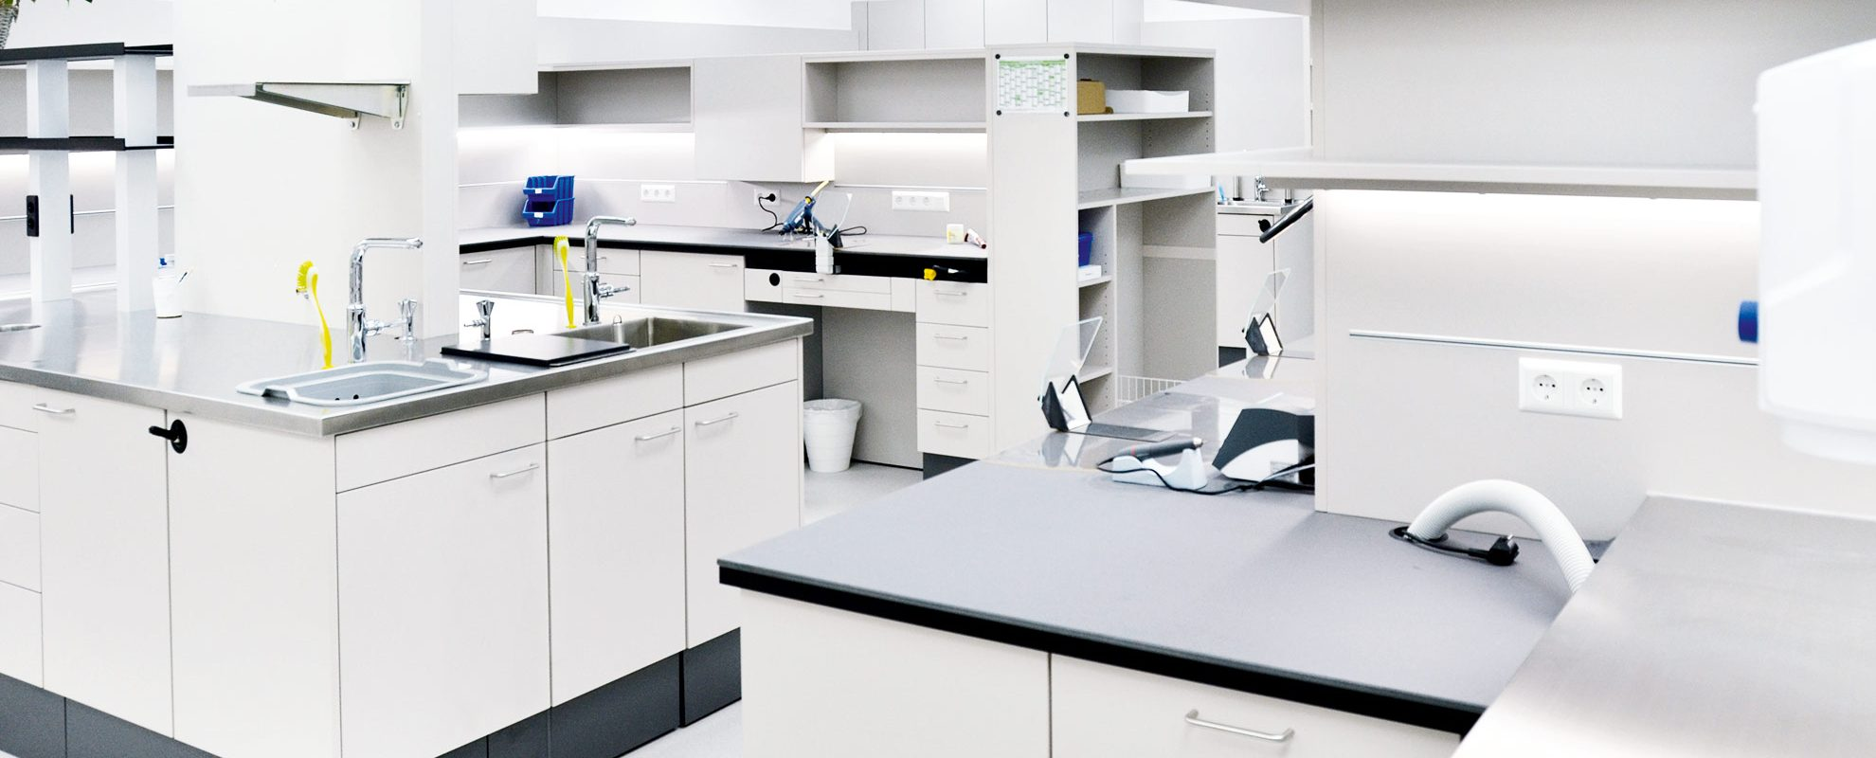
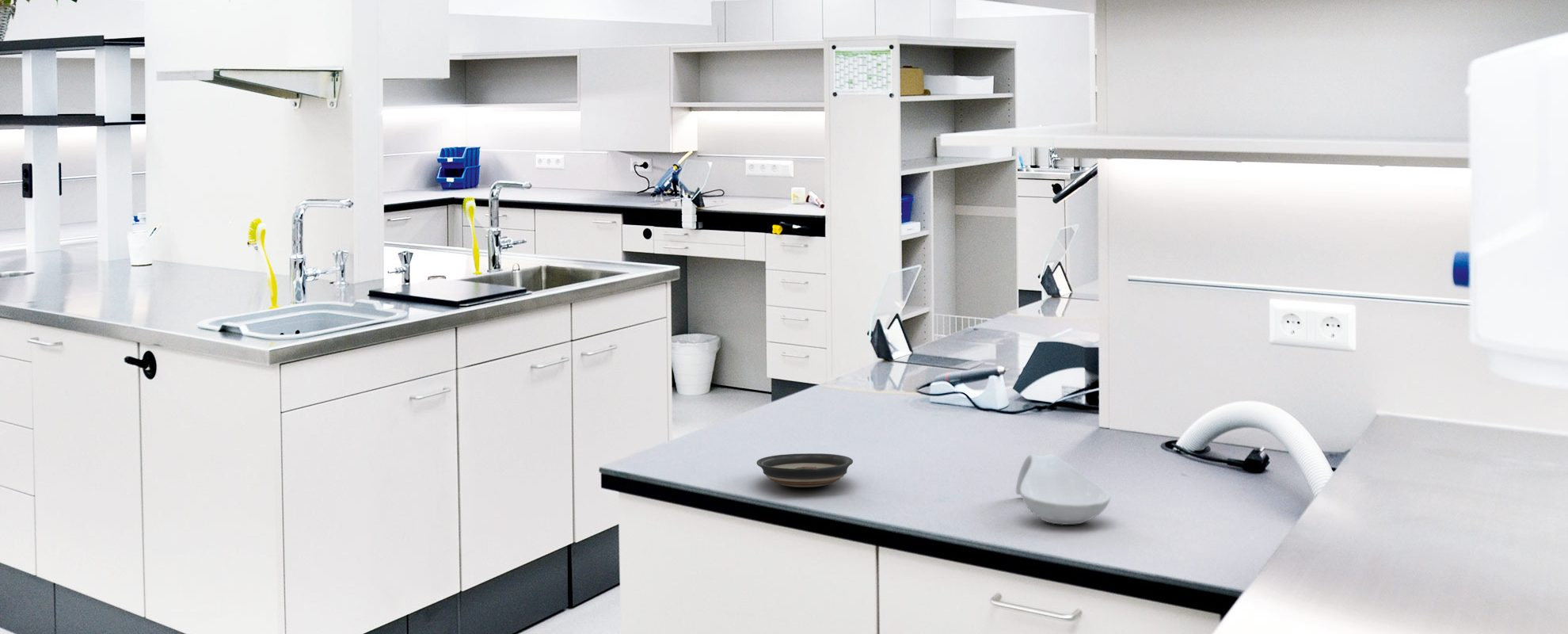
+ saucer (805, 472)
+ spoon rest (1052, 486)
